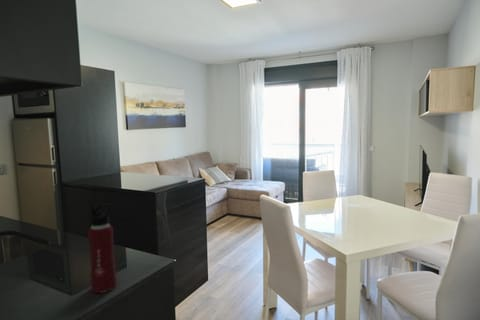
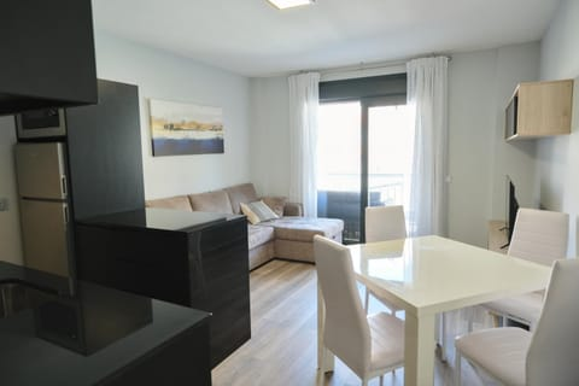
- water bottle (101, 246)
